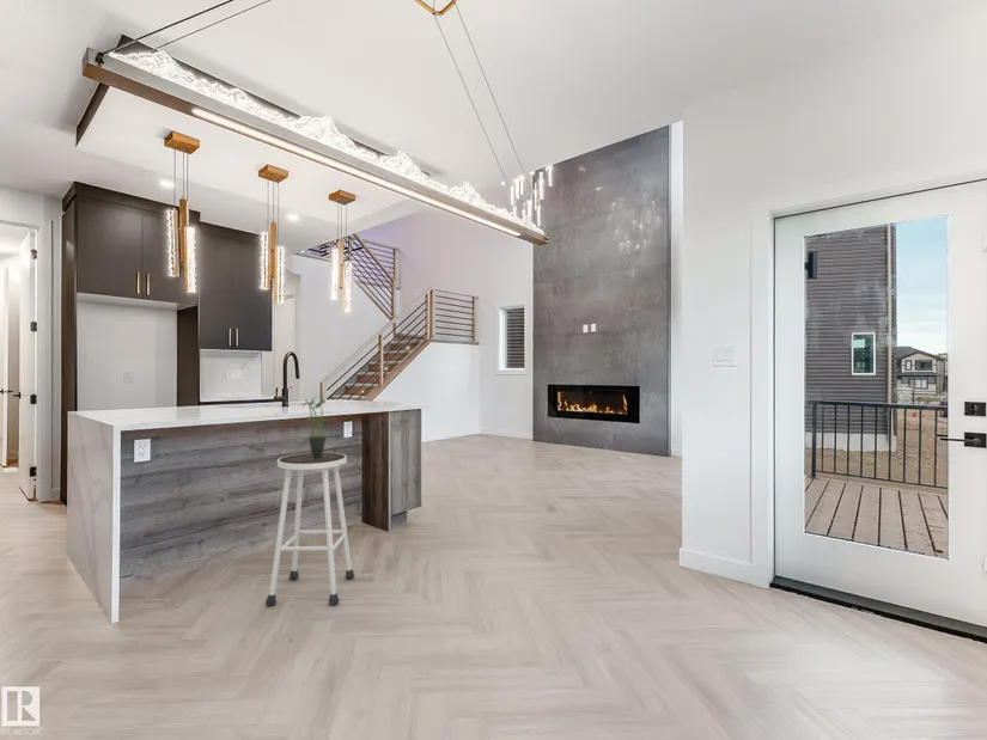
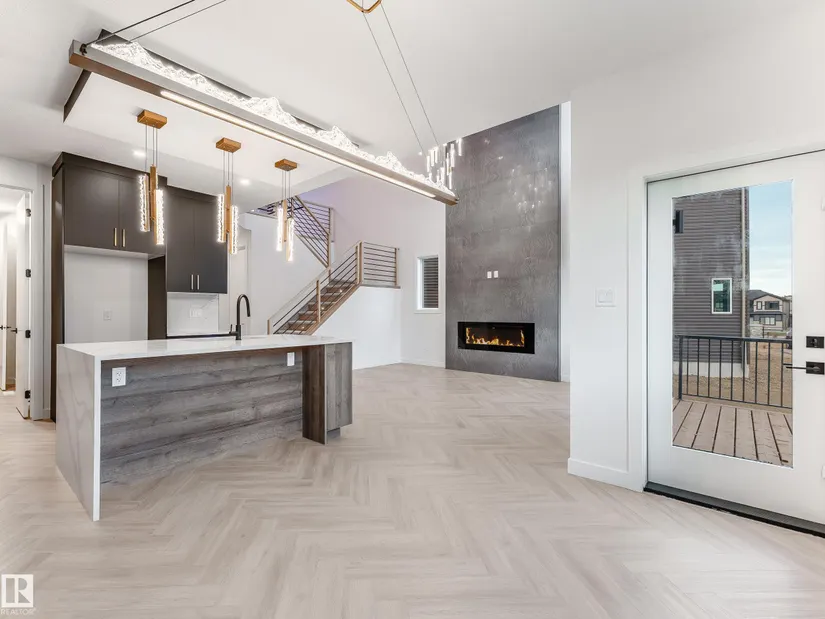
- stool (312, 530)
- potted plant (313, 427)
